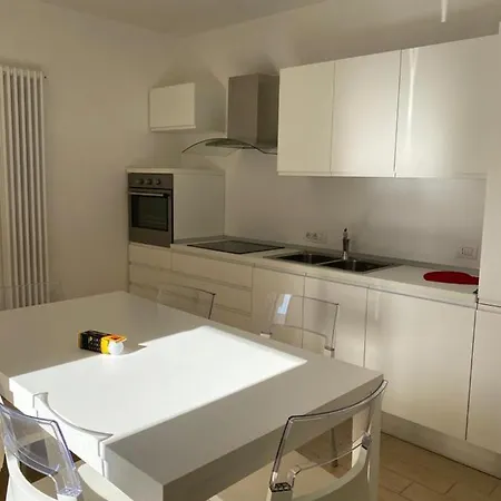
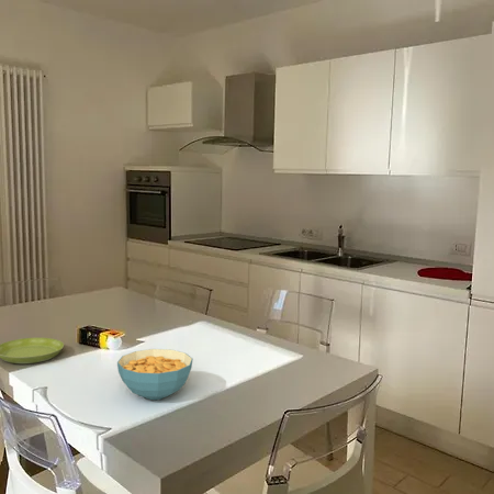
+ cereal bowl (155, 378)
+ saucer (30, 350)
